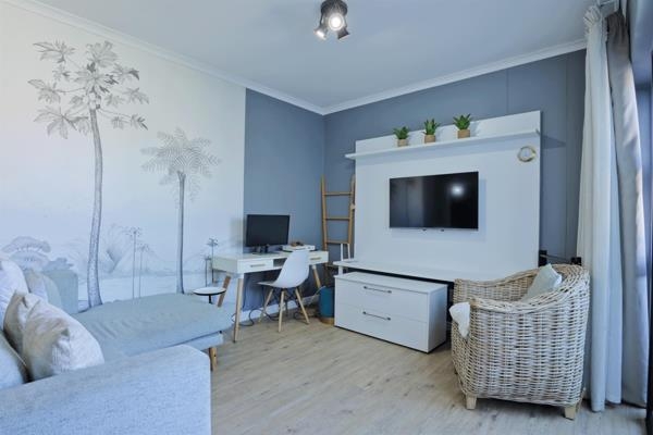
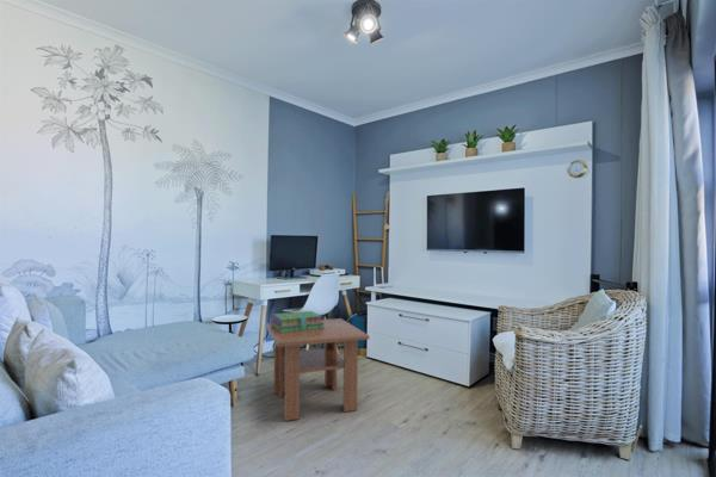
+ coffee table (313, 364)
+ stack of books (297, 320)
